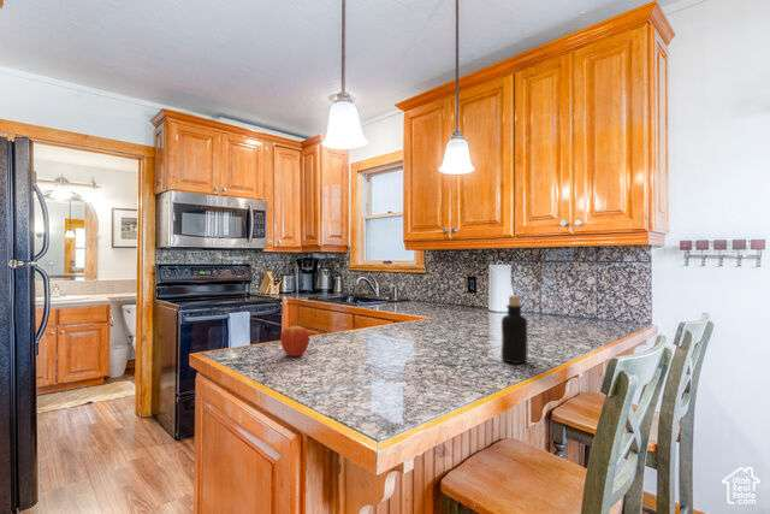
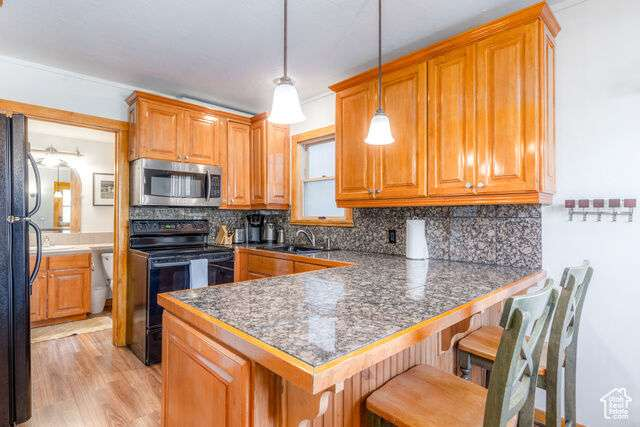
- bottle (514, 327)
- fruit (295, 339)
